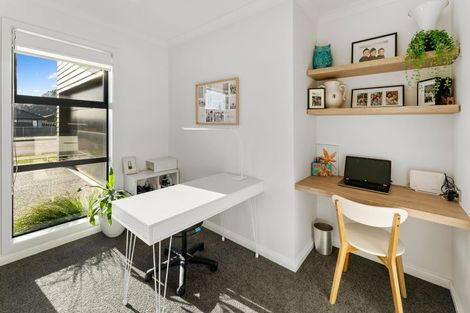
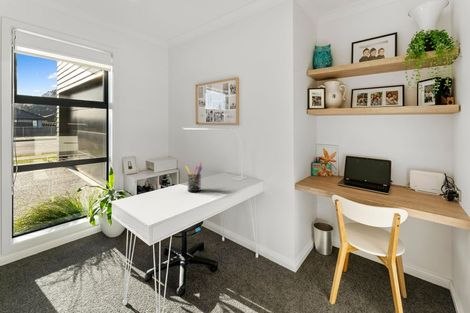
+ pen holder (195, 176)
